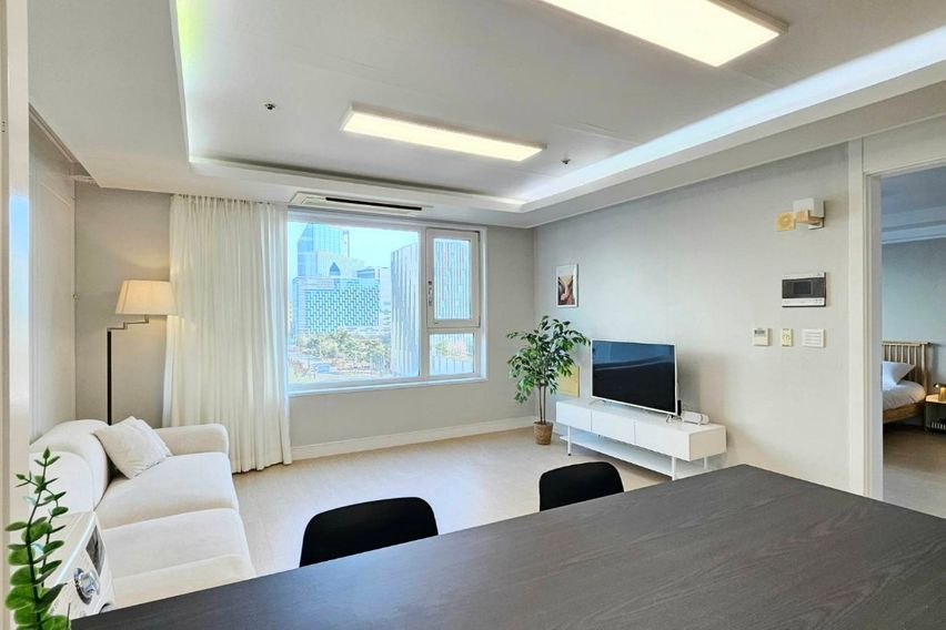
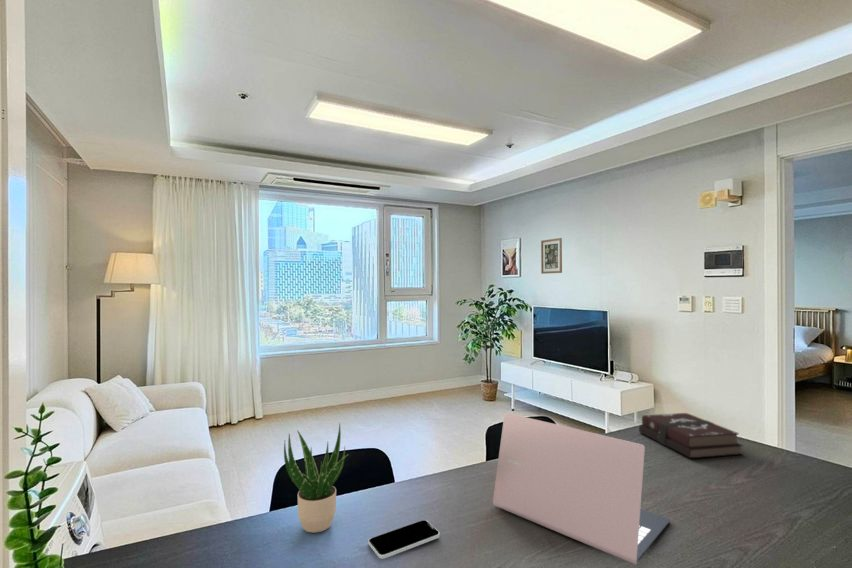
+ smartphone (404, 538)
+ wall art (551, 256)
+ laptop (578, 467)
+ potted plant (314, 474)
+ hardback book (687, 433)
